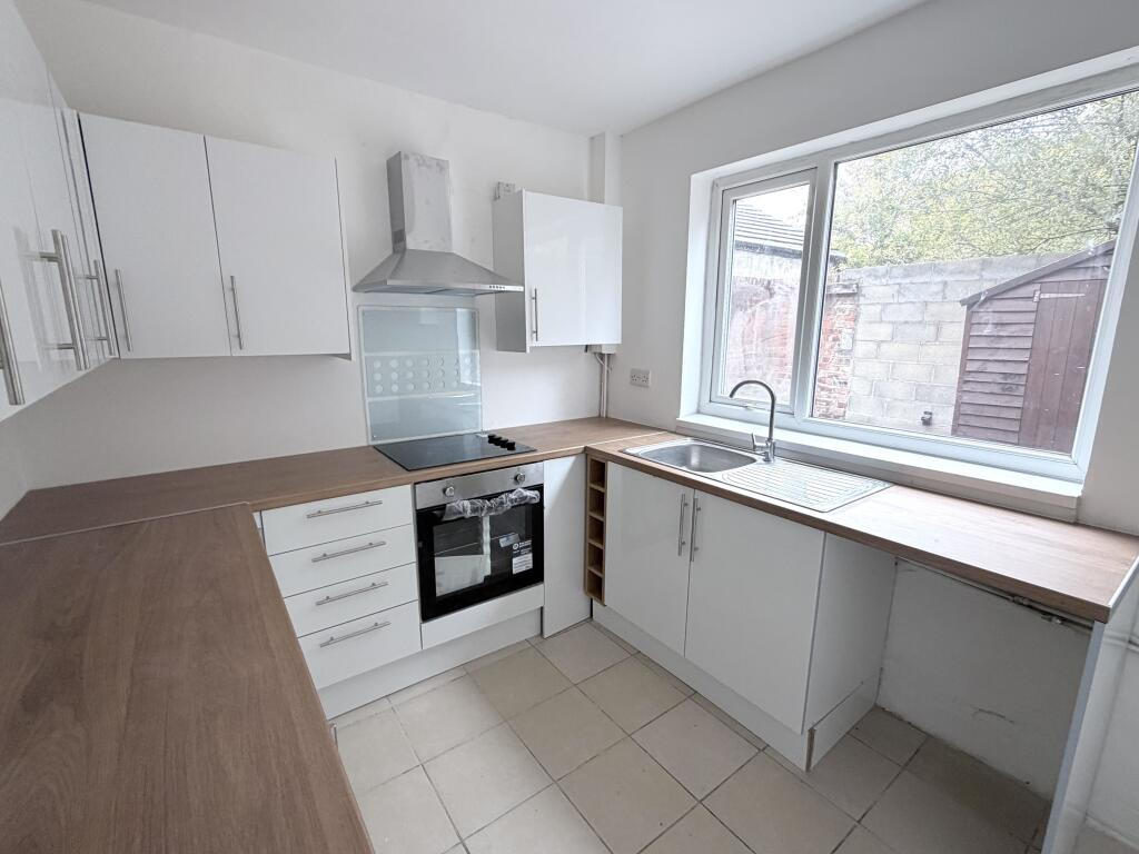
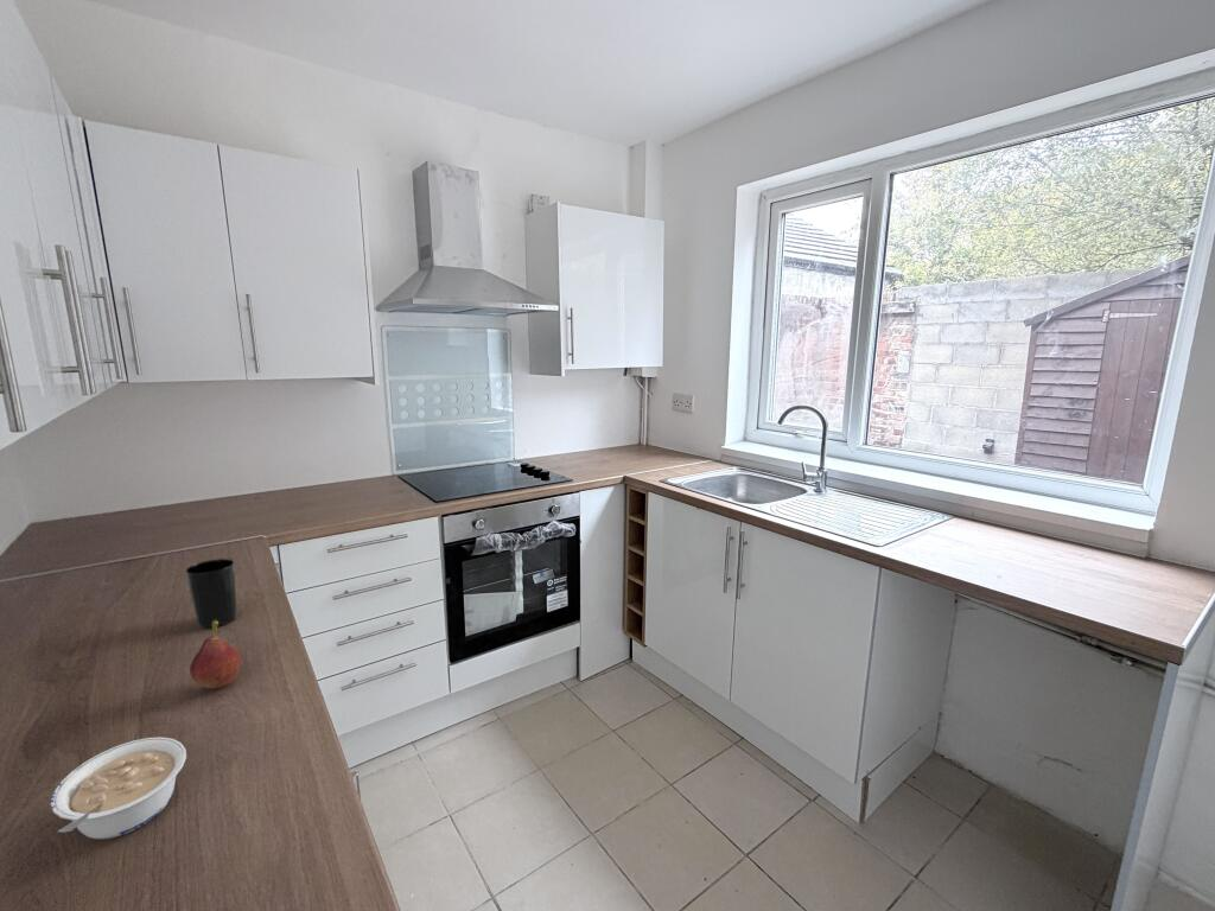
+ cup (214, 593)
+ fruit (214, 652)
+ legume (125, 790)
